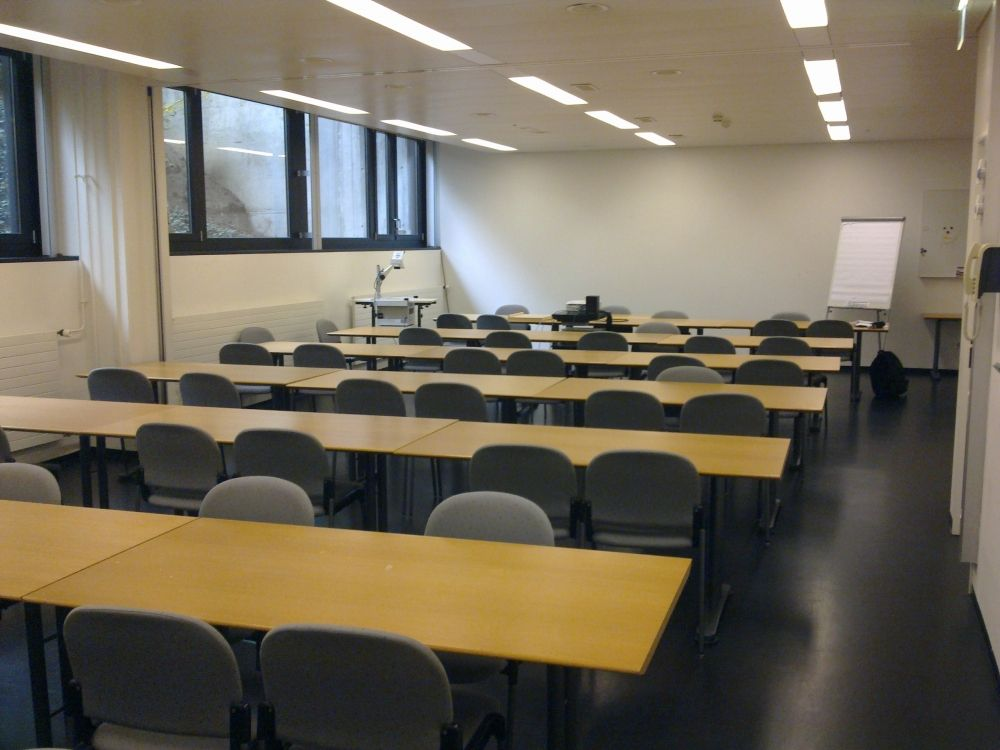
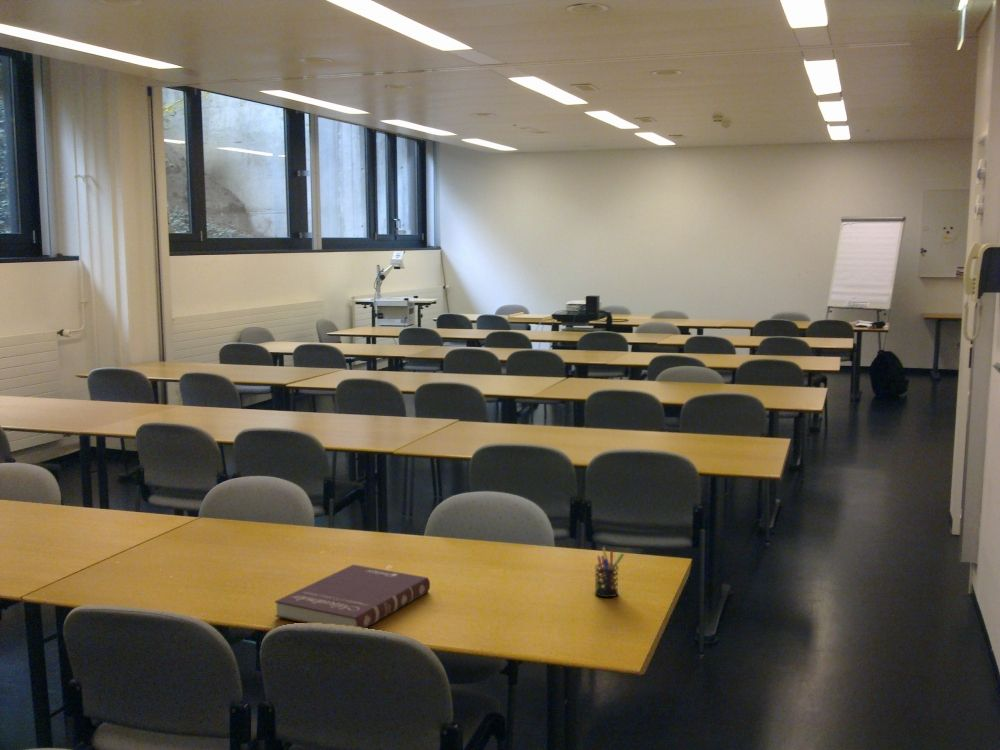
+ book (355, 596)
+ pen holder (609, 570)
